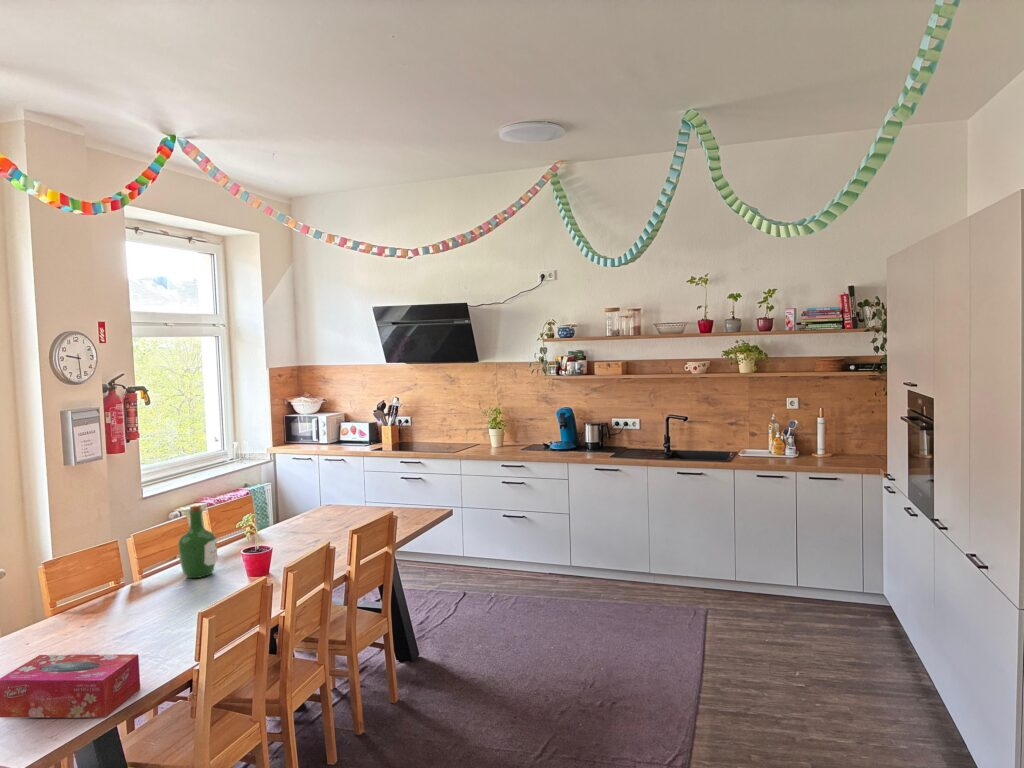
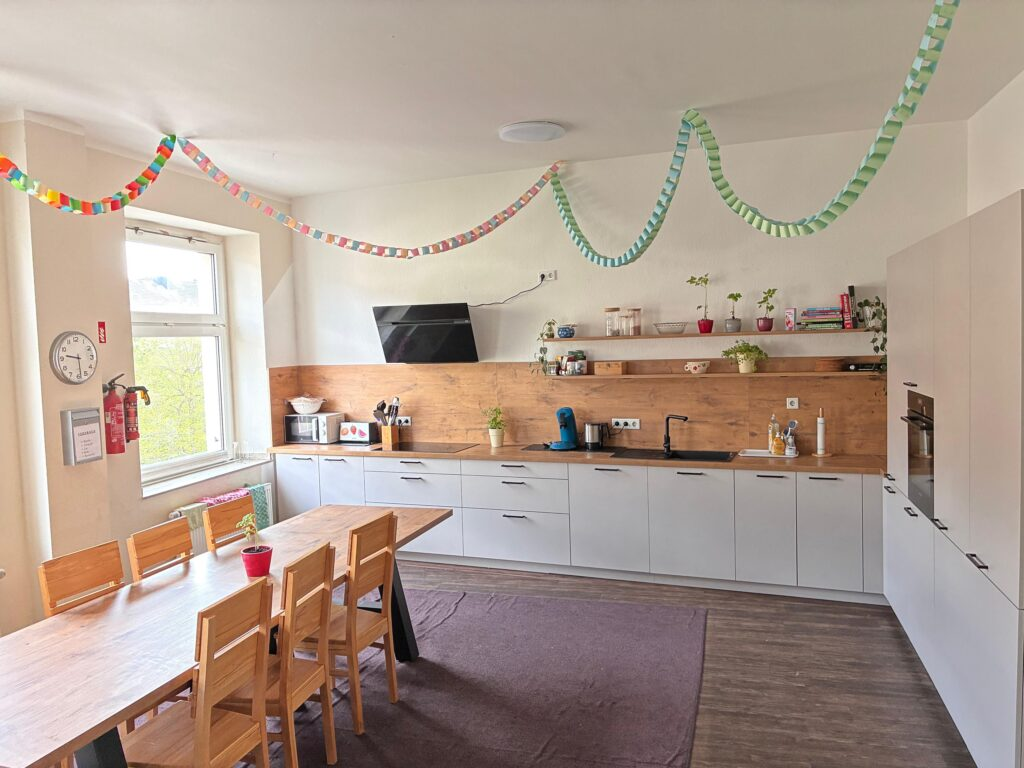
- tissue box (71, 684)
- wine bottle (197, 539)
